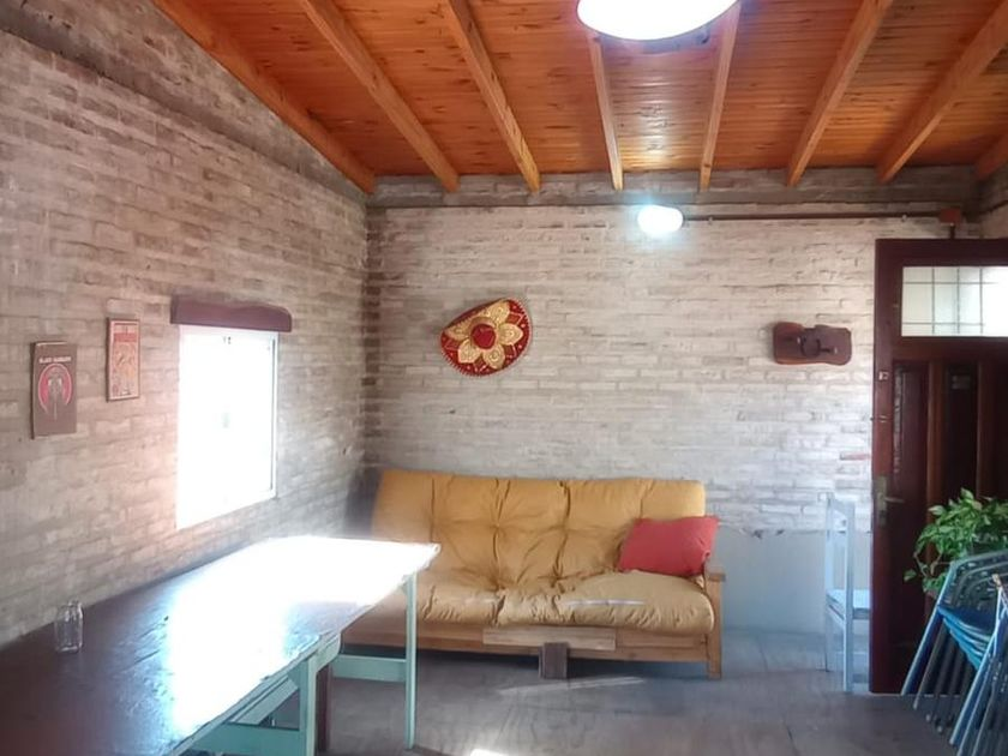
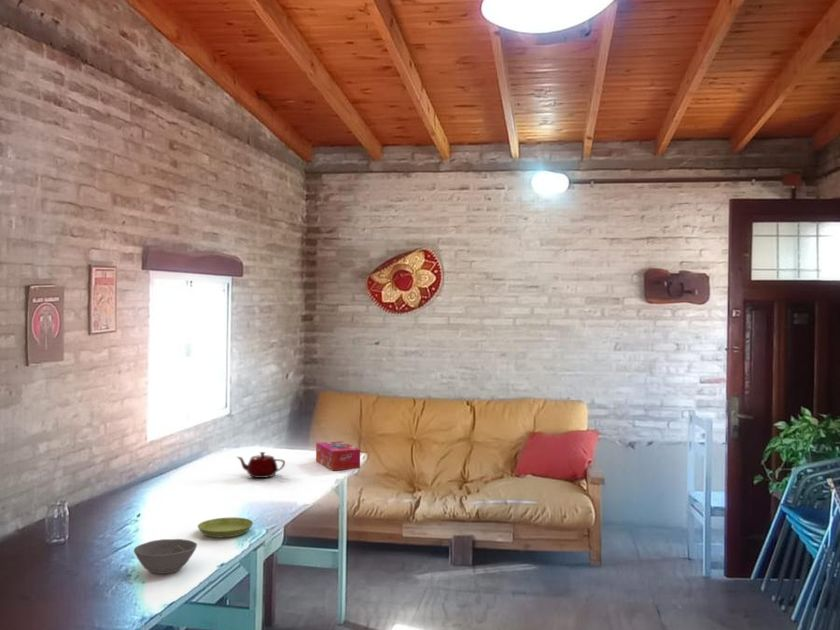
+ tissue box (337, 455)
+ teapot (260, 464)
+ saucer (225, 528)
+ bowl (165, 557)
